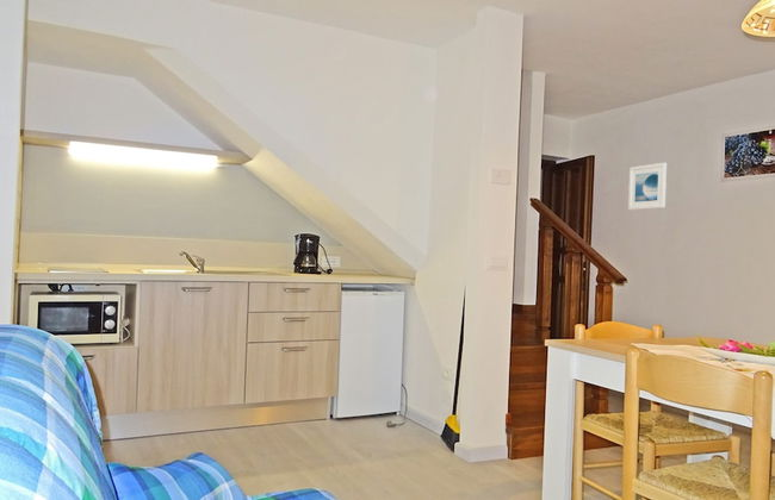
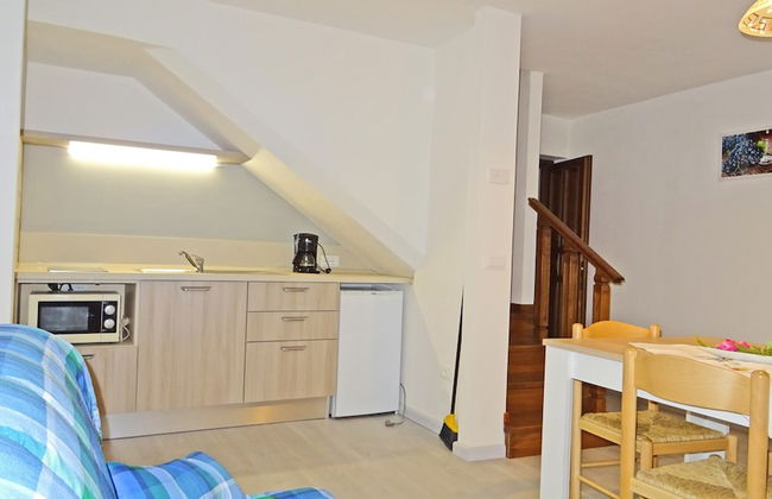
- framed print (646, 187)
